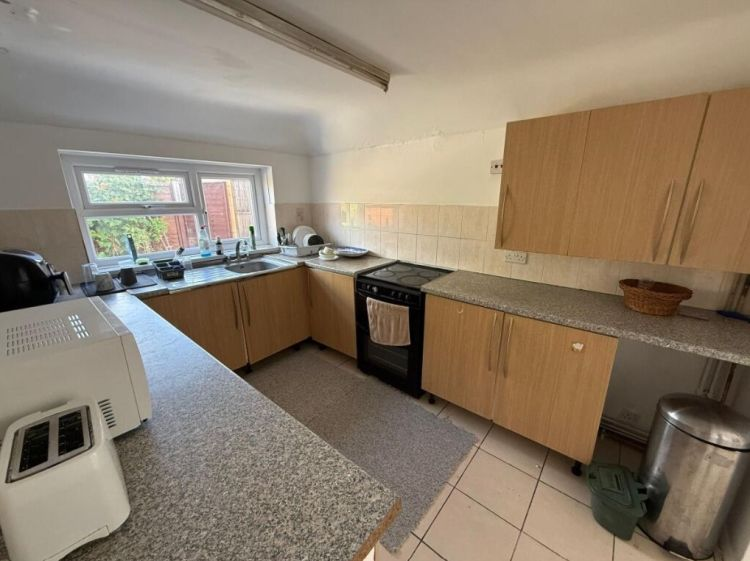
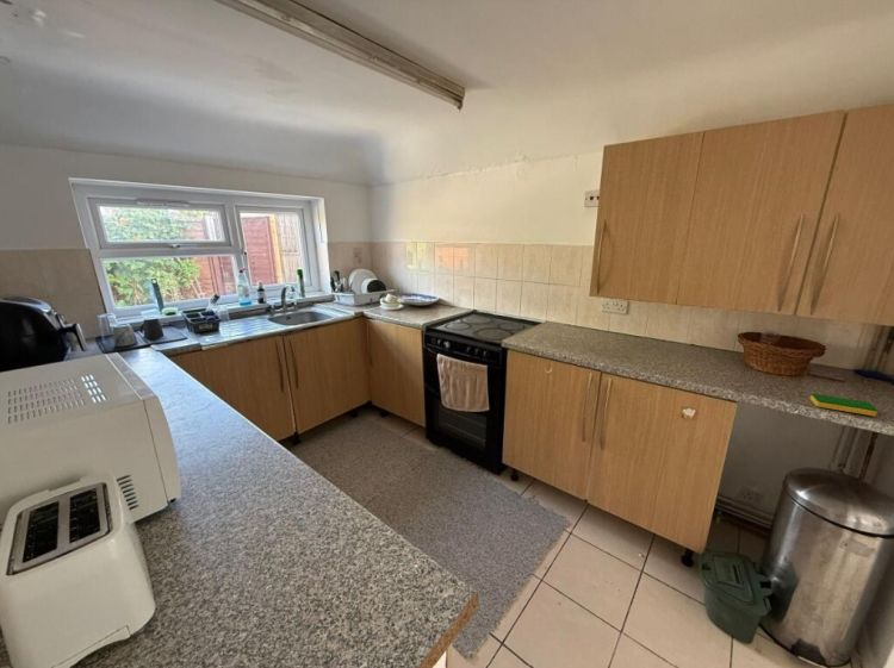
+ dish sponge (842, 404)
